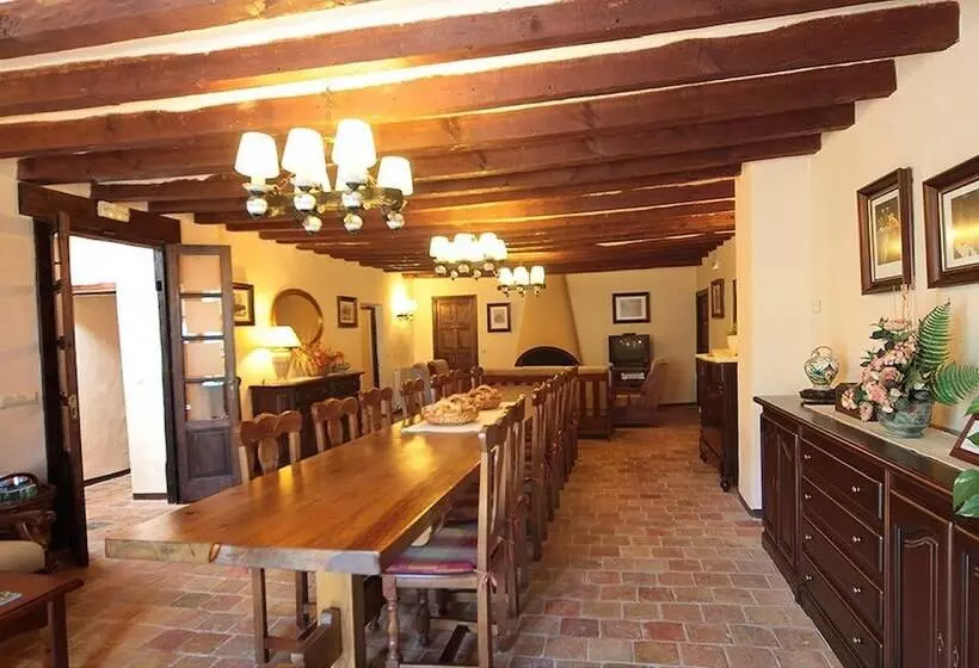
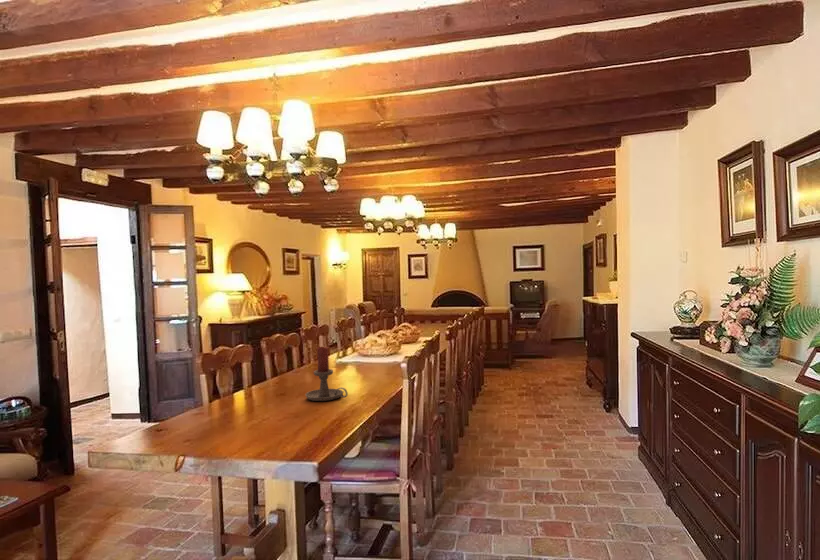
+ candle holder (327, 372)
